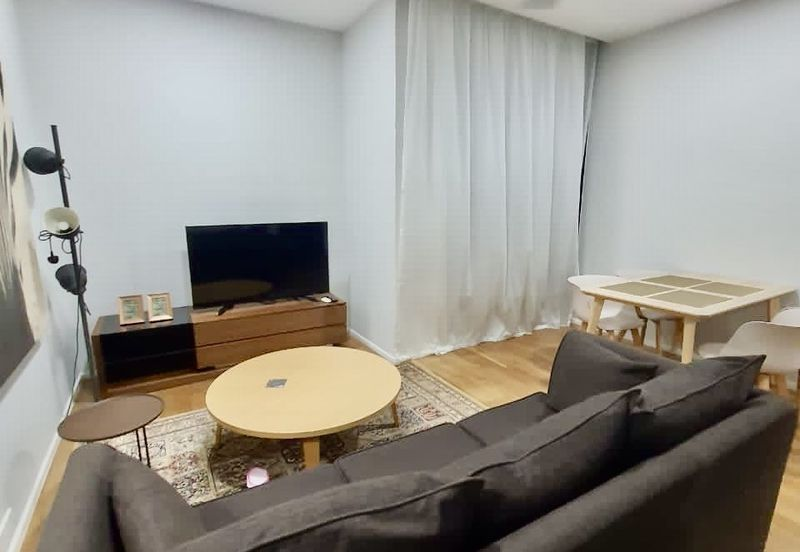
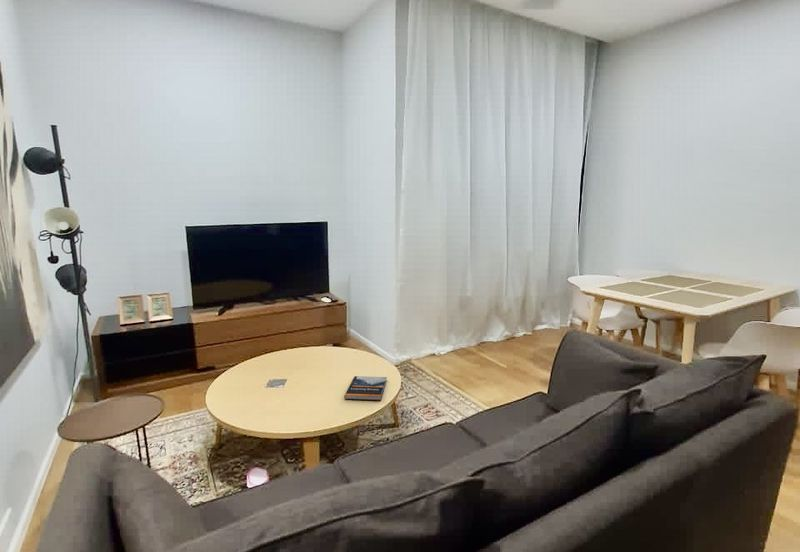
+ book (366, 387)
